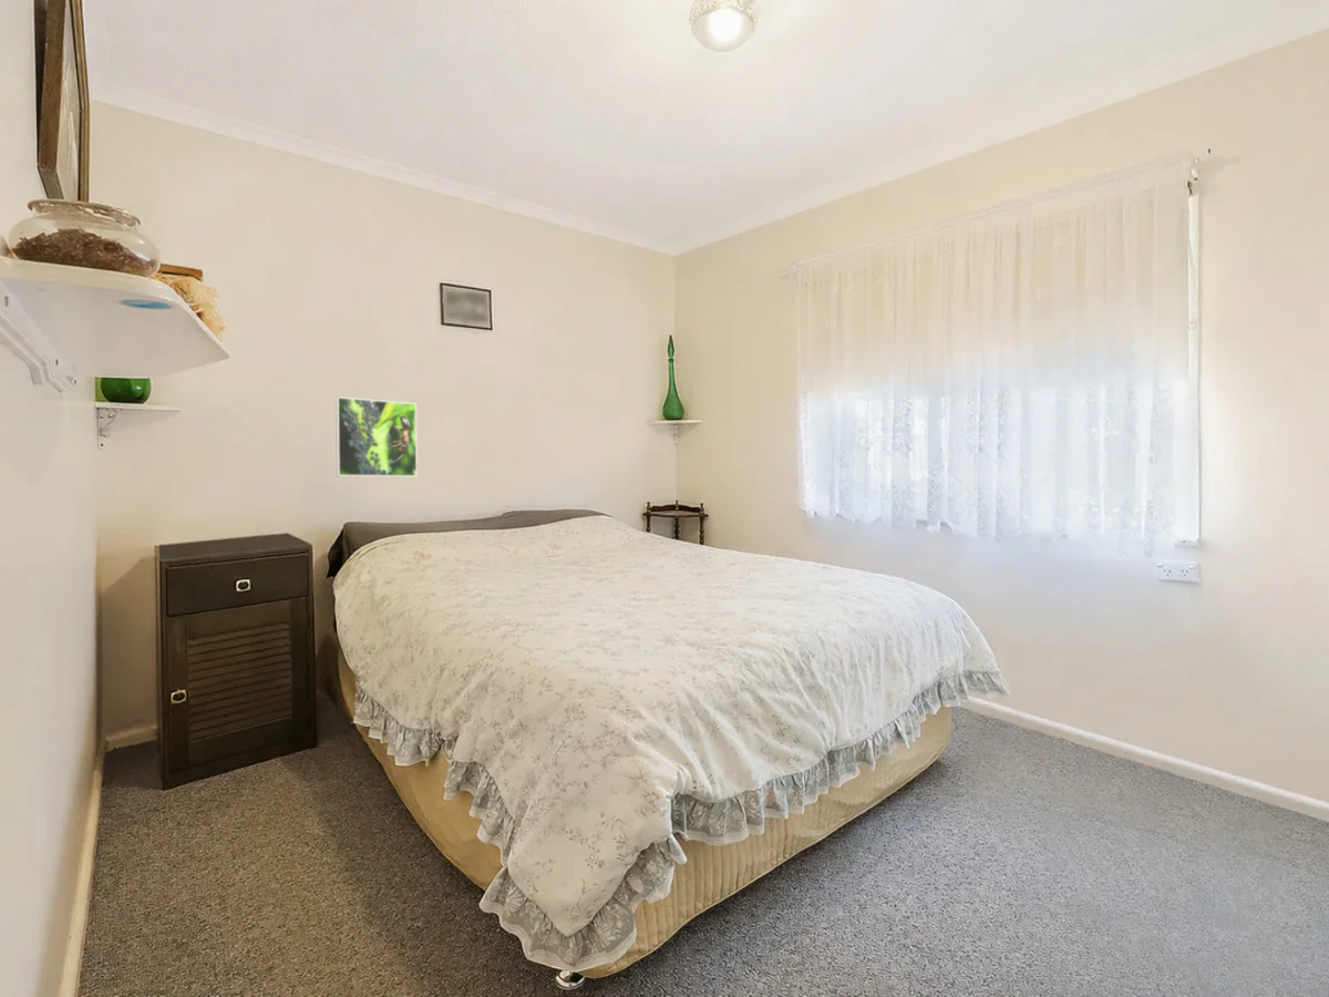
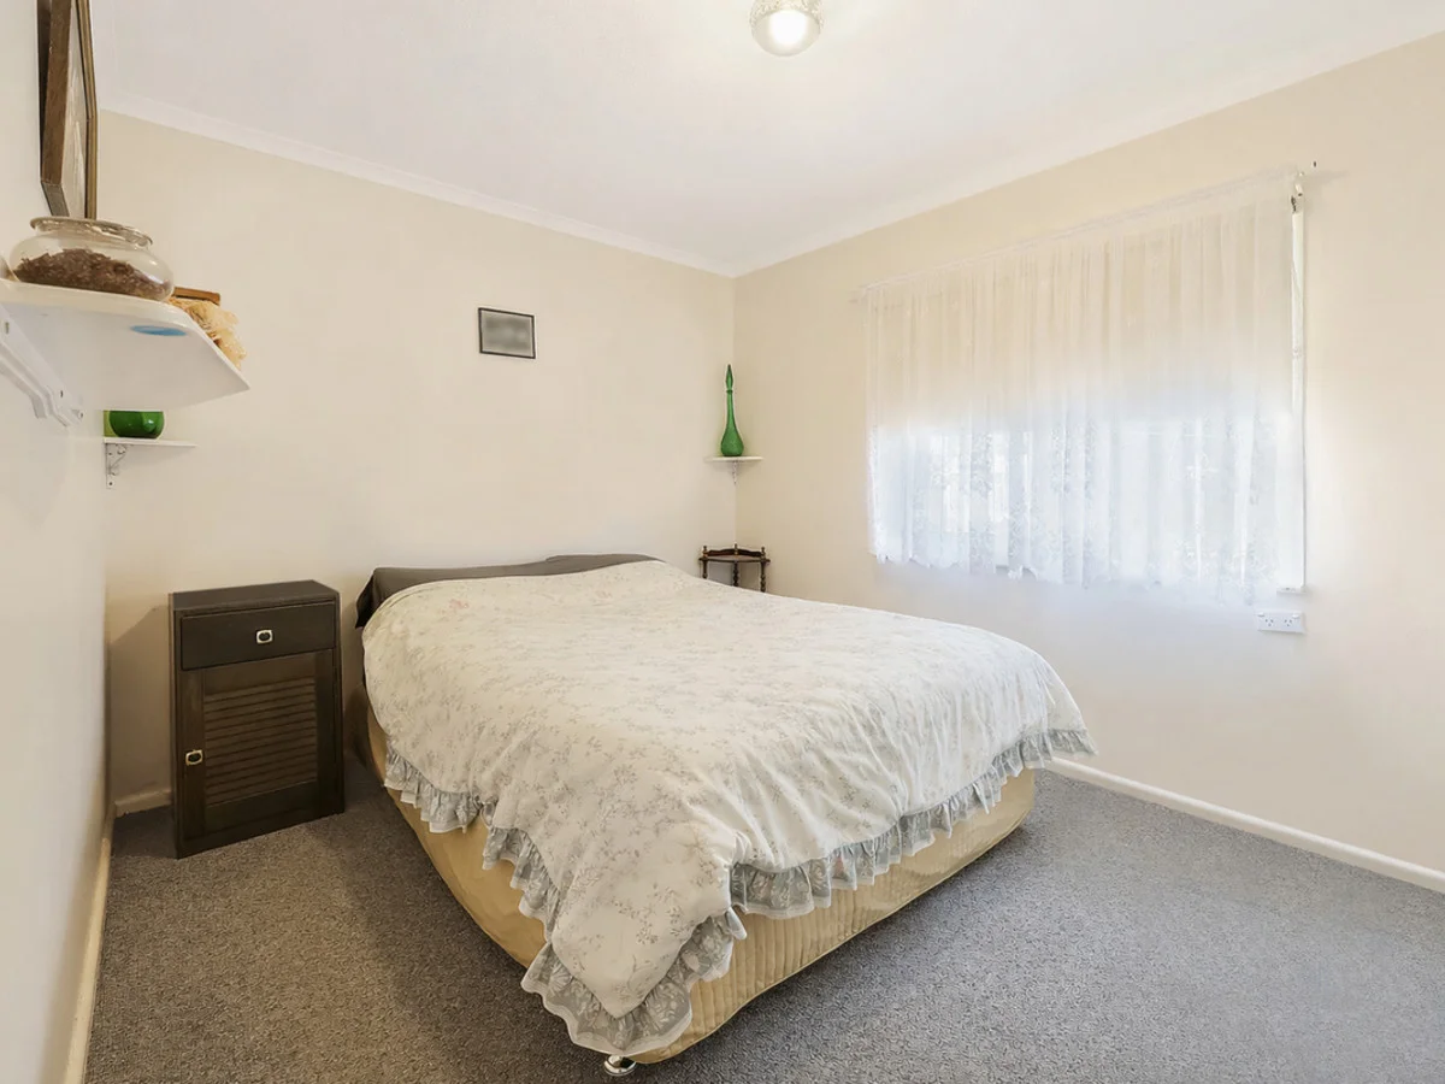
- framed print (378, 438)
